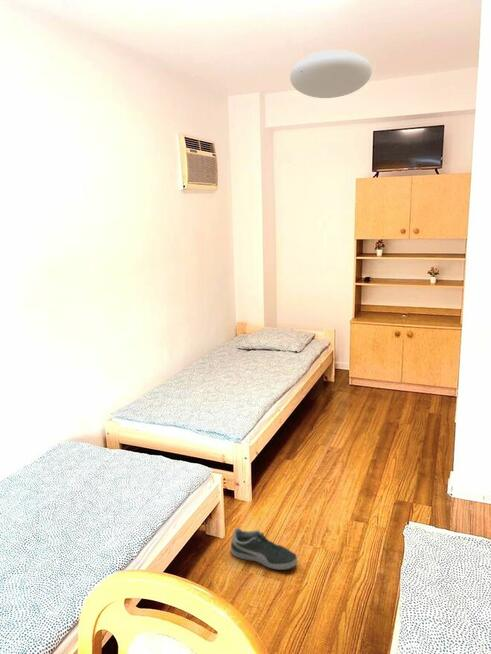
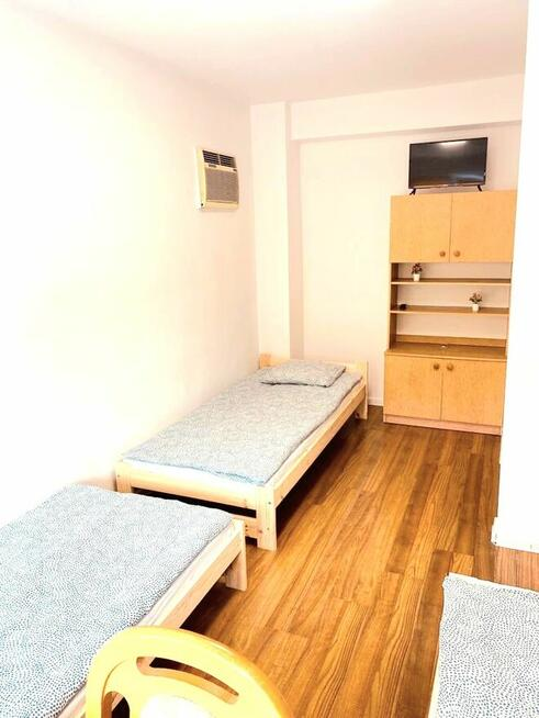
- ceiling light (330, 75)
- shoe (263, 547)
